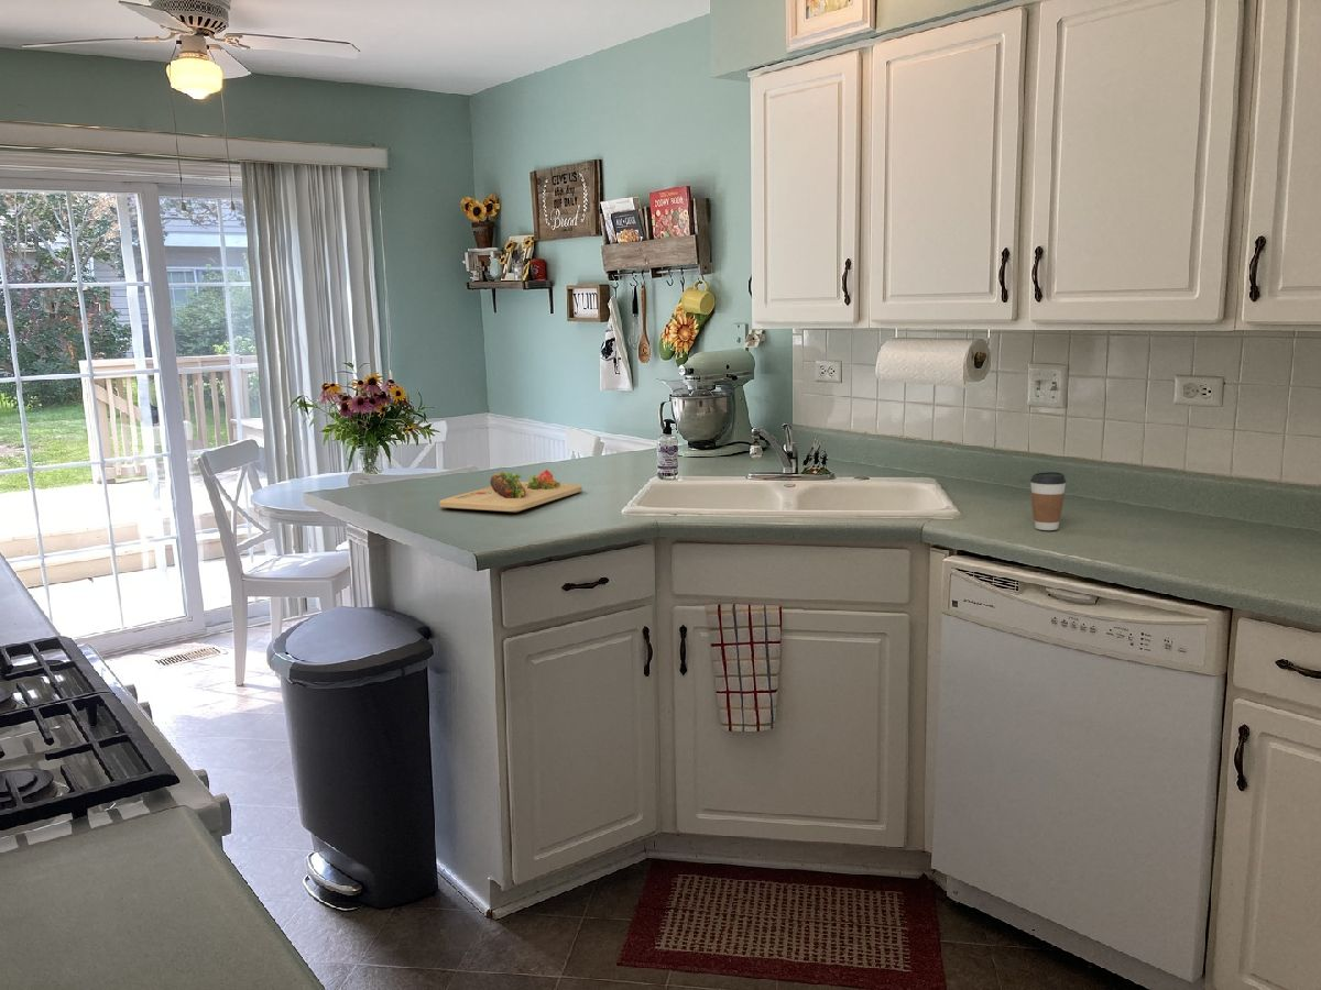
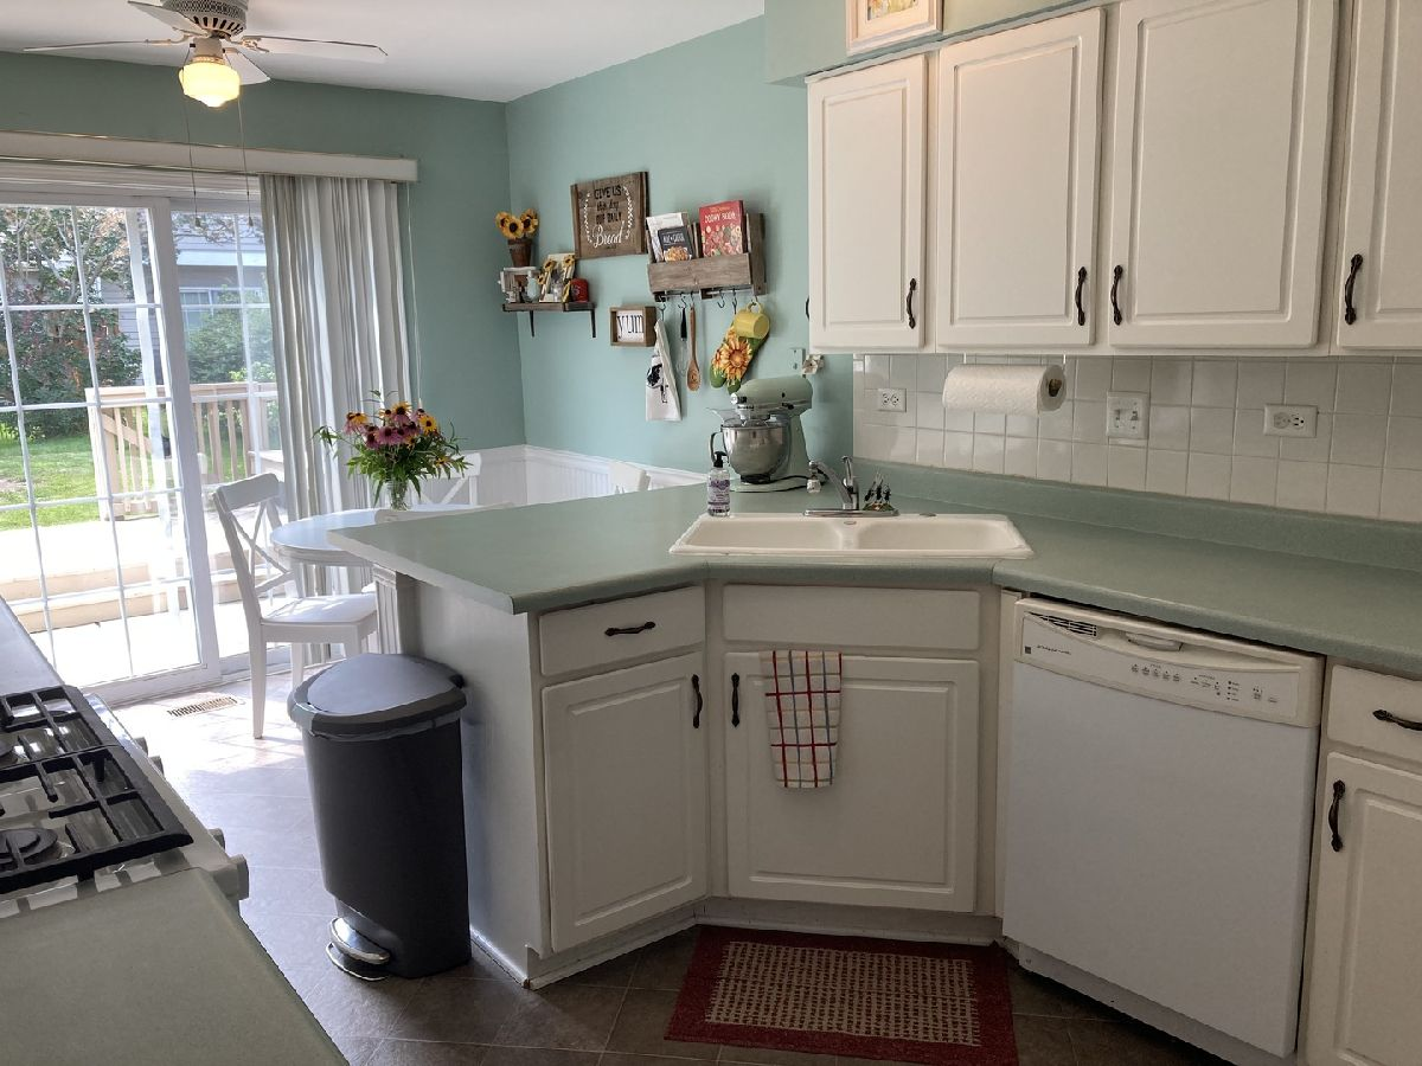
- cutting board (512, 485)
- coffee cup (1047, 501)
